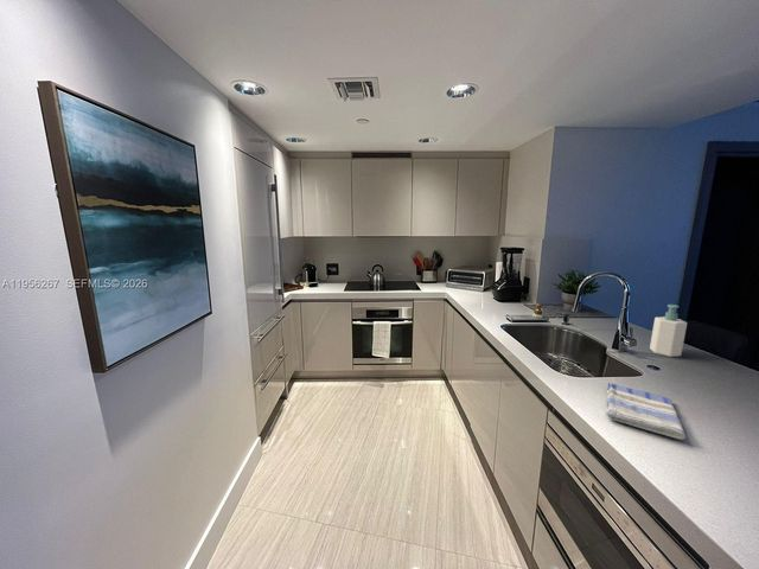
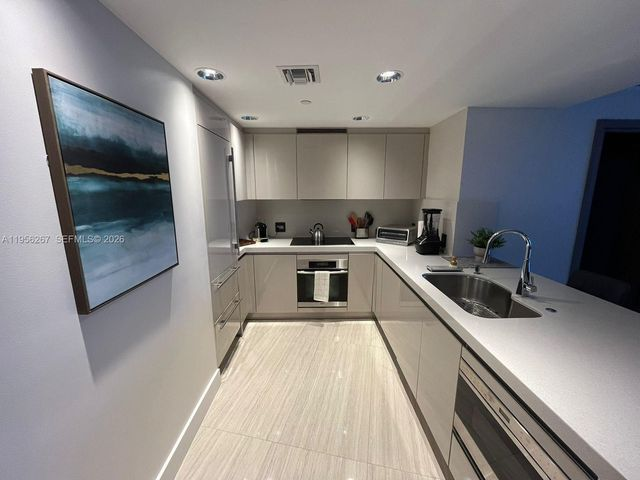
- soap bottle (669, 328)
- dish towel (640, 407)
